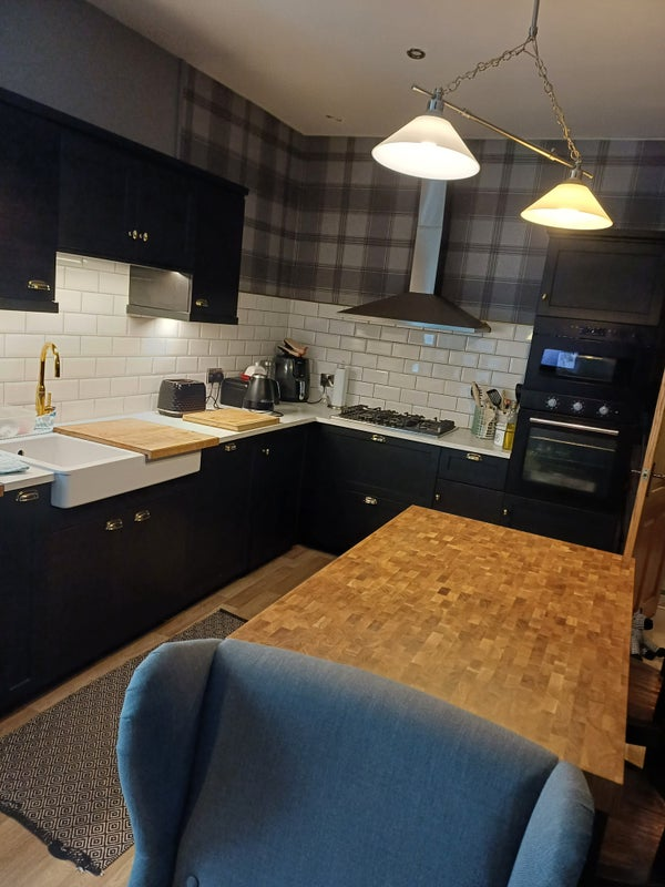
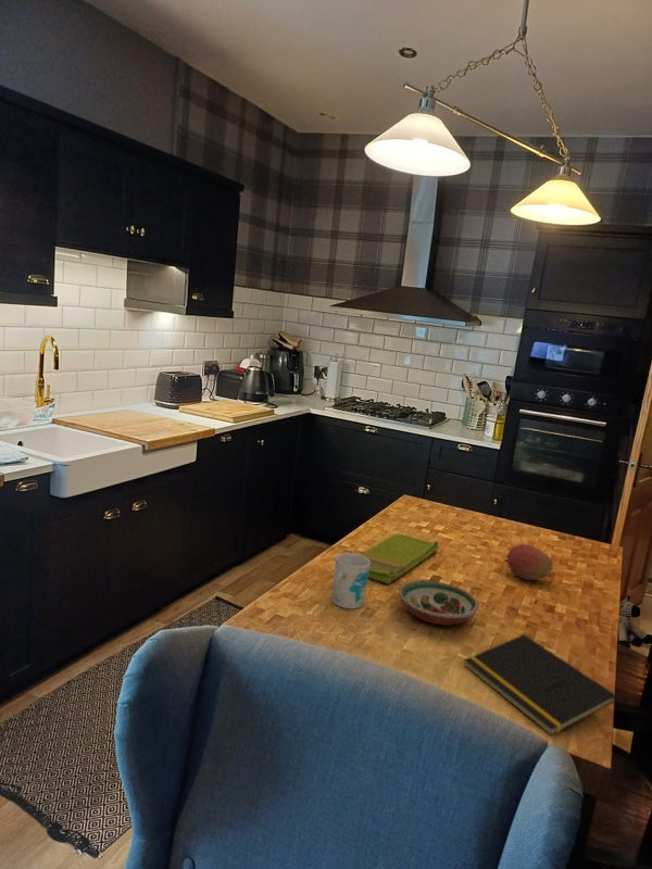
+ dish towel (392, 553)
+ fruit (528, 562)
+ notepad (536, 679)
+ mug (347, 582)
+ decorative bowl (436, 606)
